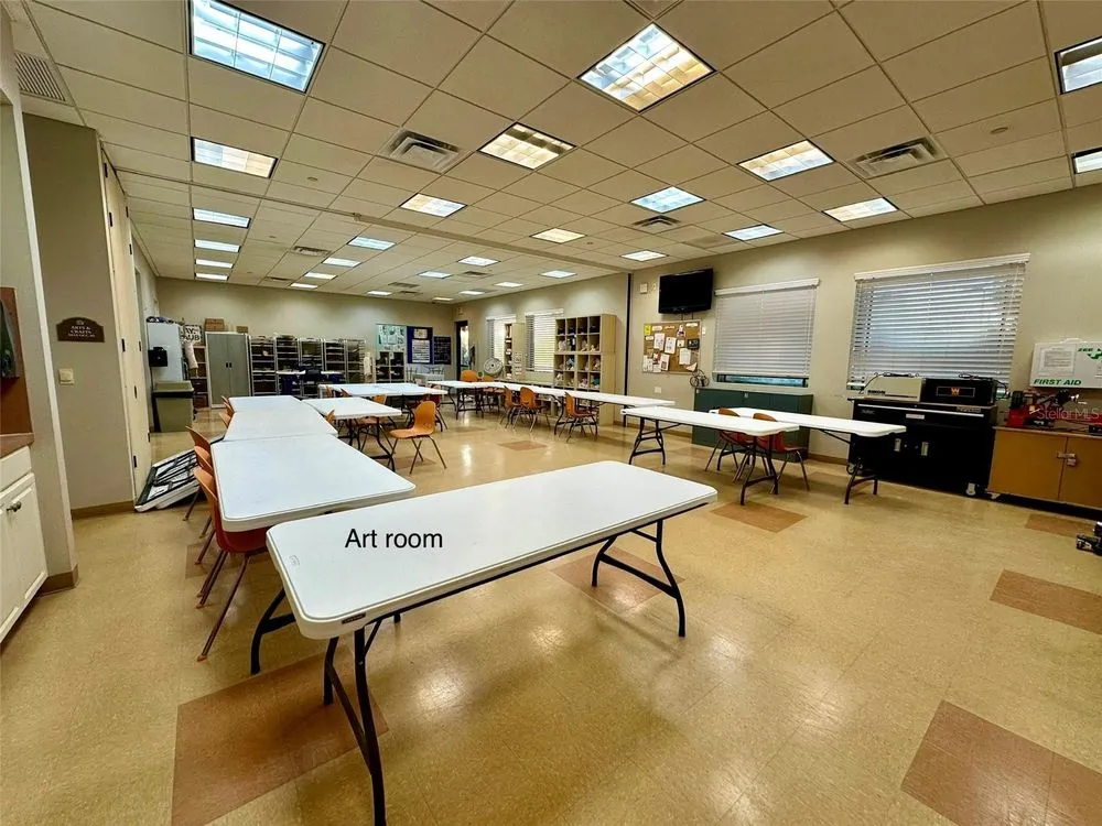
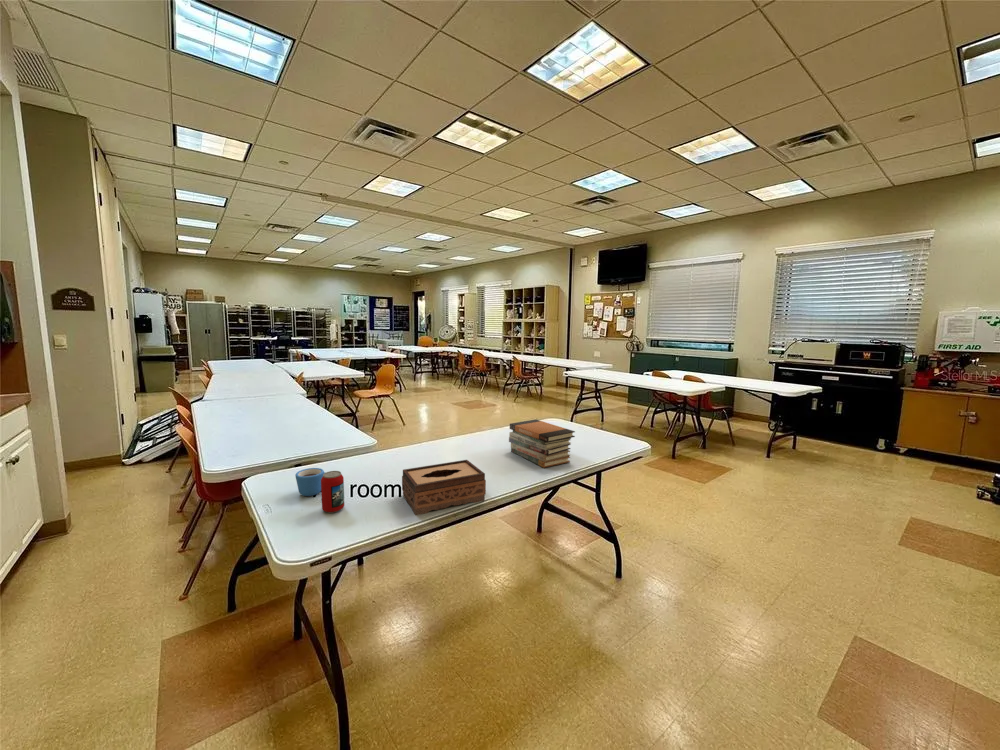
+ mug (315, 481)
+ tissue box (443, 485)
+ book stack (539, 441)
+ beverage can (332, 491)
